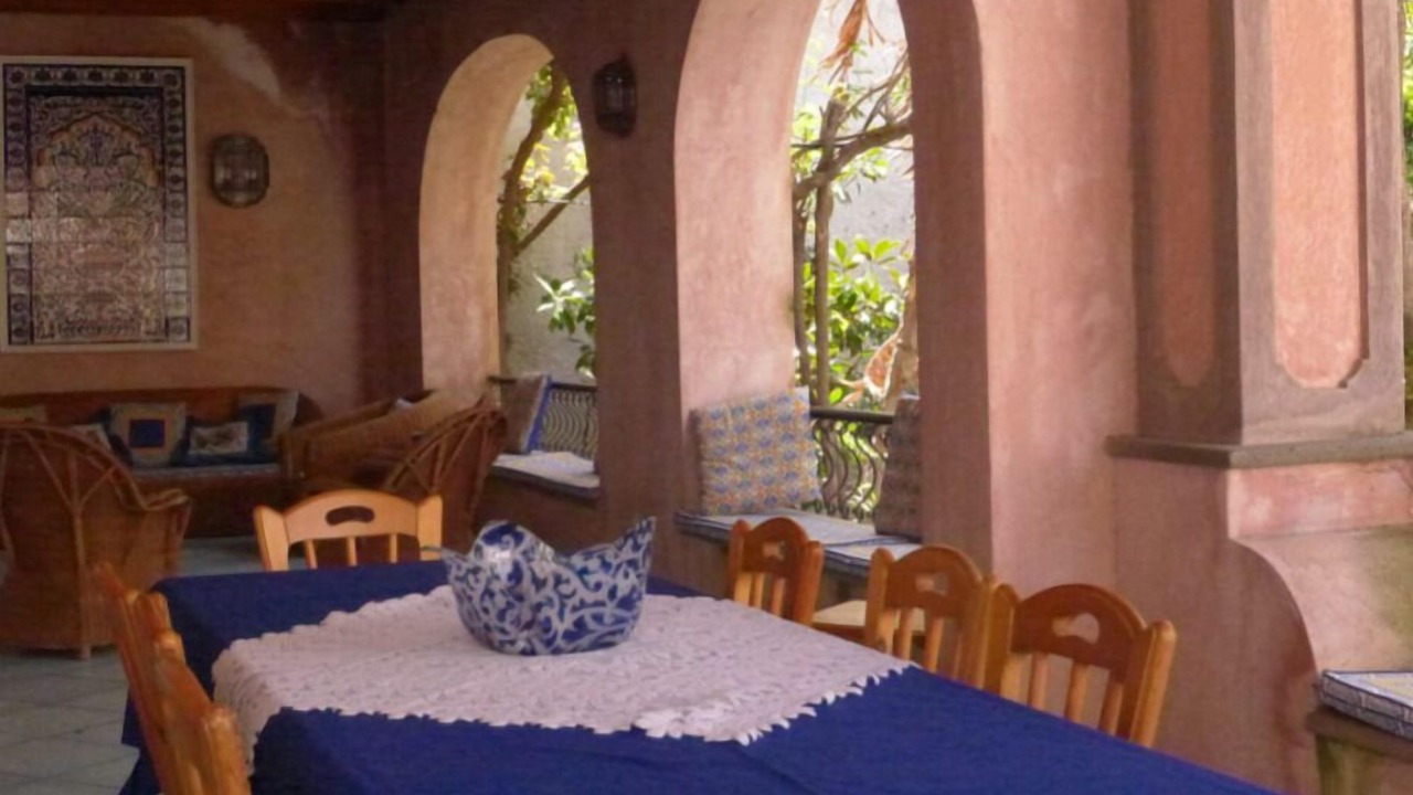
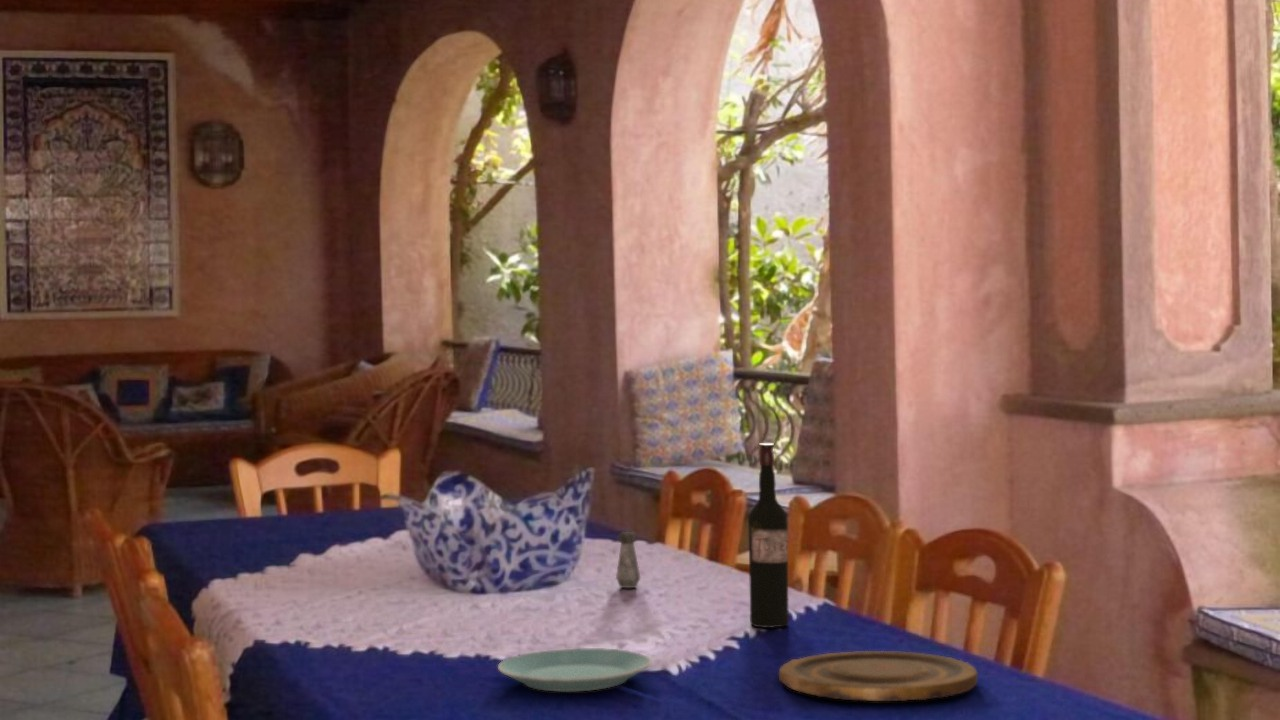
+ plate (877, 674)
+ wine bottle (768, 534)
+ plate (575, 671)
+ salt shaker (628, 559)
